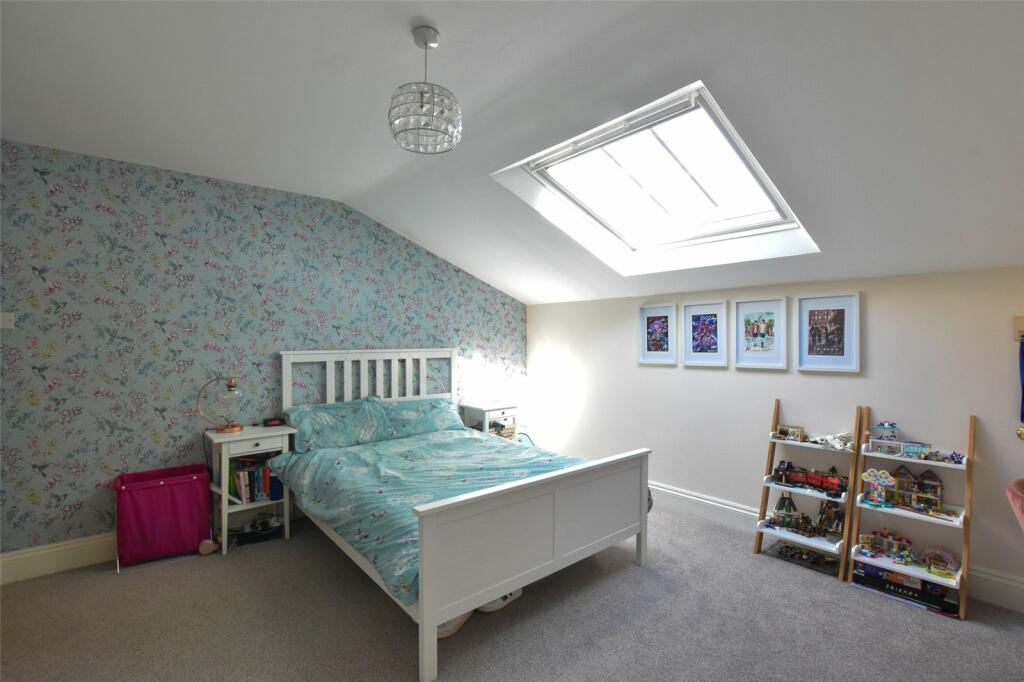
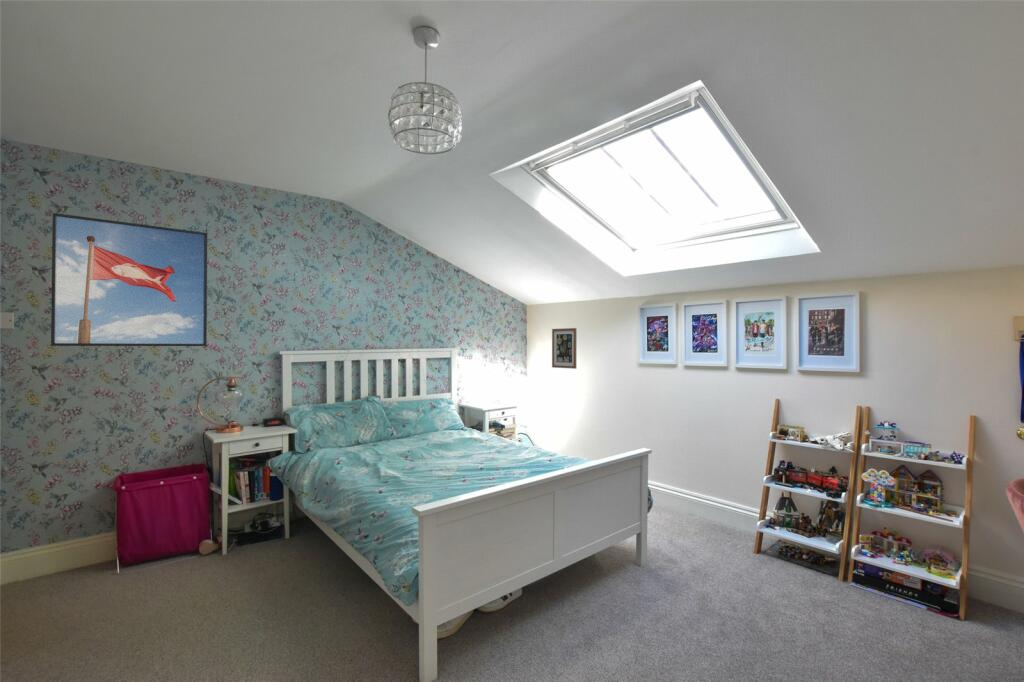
+ wall art (563, 348)
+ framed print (135, 284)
